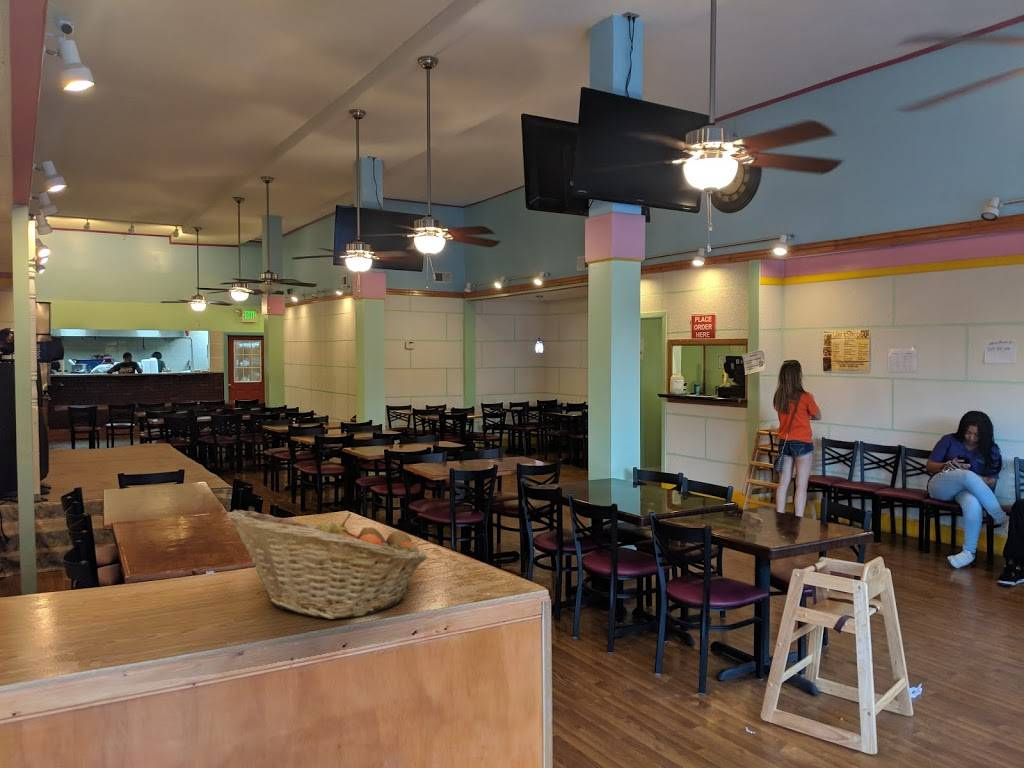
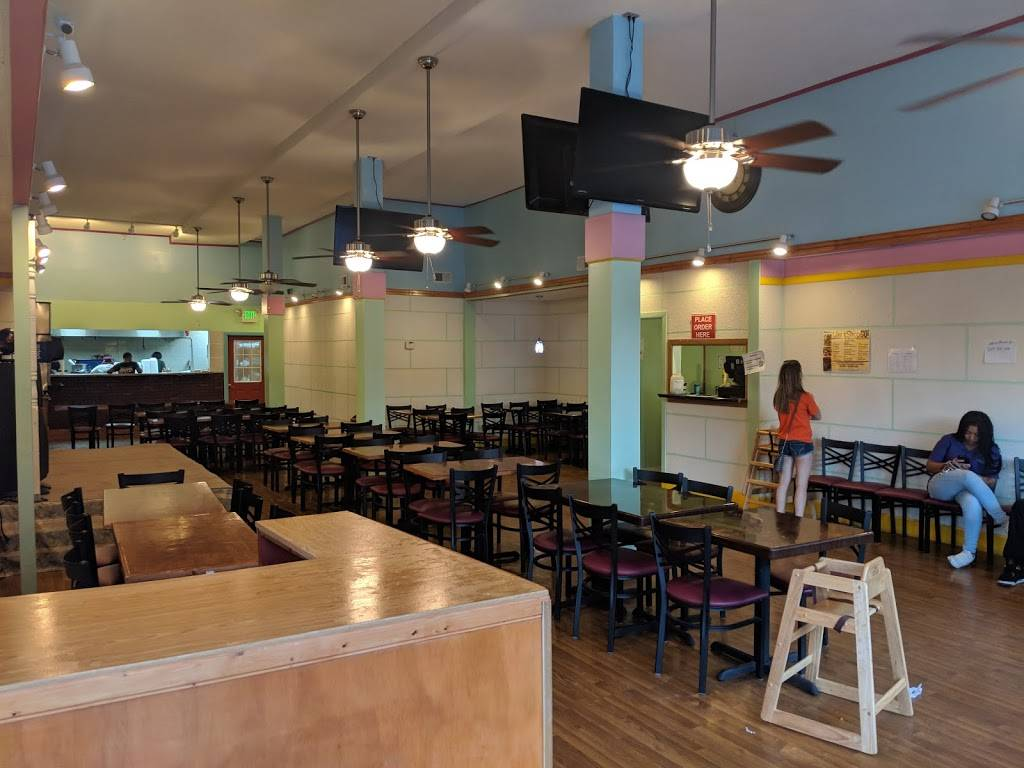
- fruit basket (327, 552)
